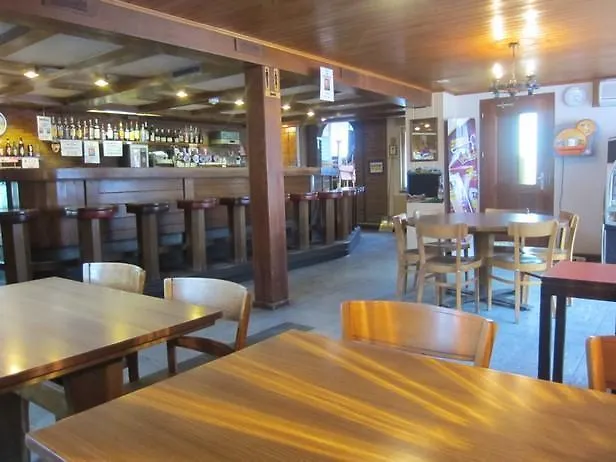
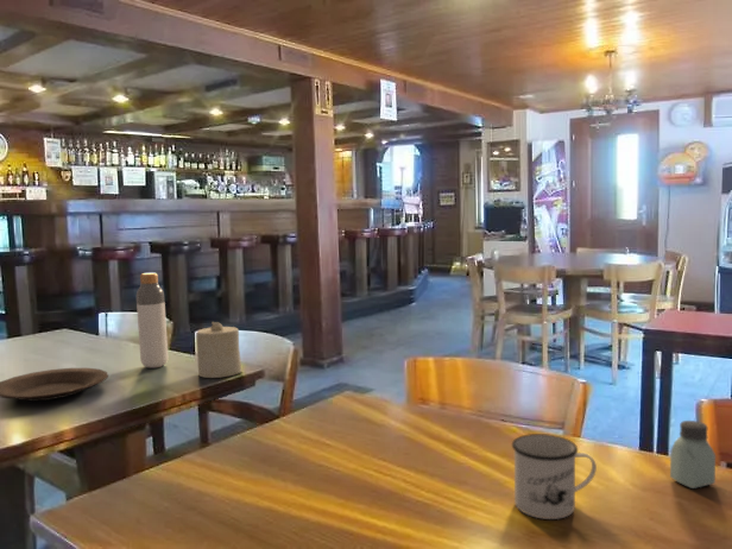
+ mug (554, 474)
+ candle (219, 347)
+ bottle (151, 320)
+ saltshaker (693, 453)
+ plate (51, 386)
